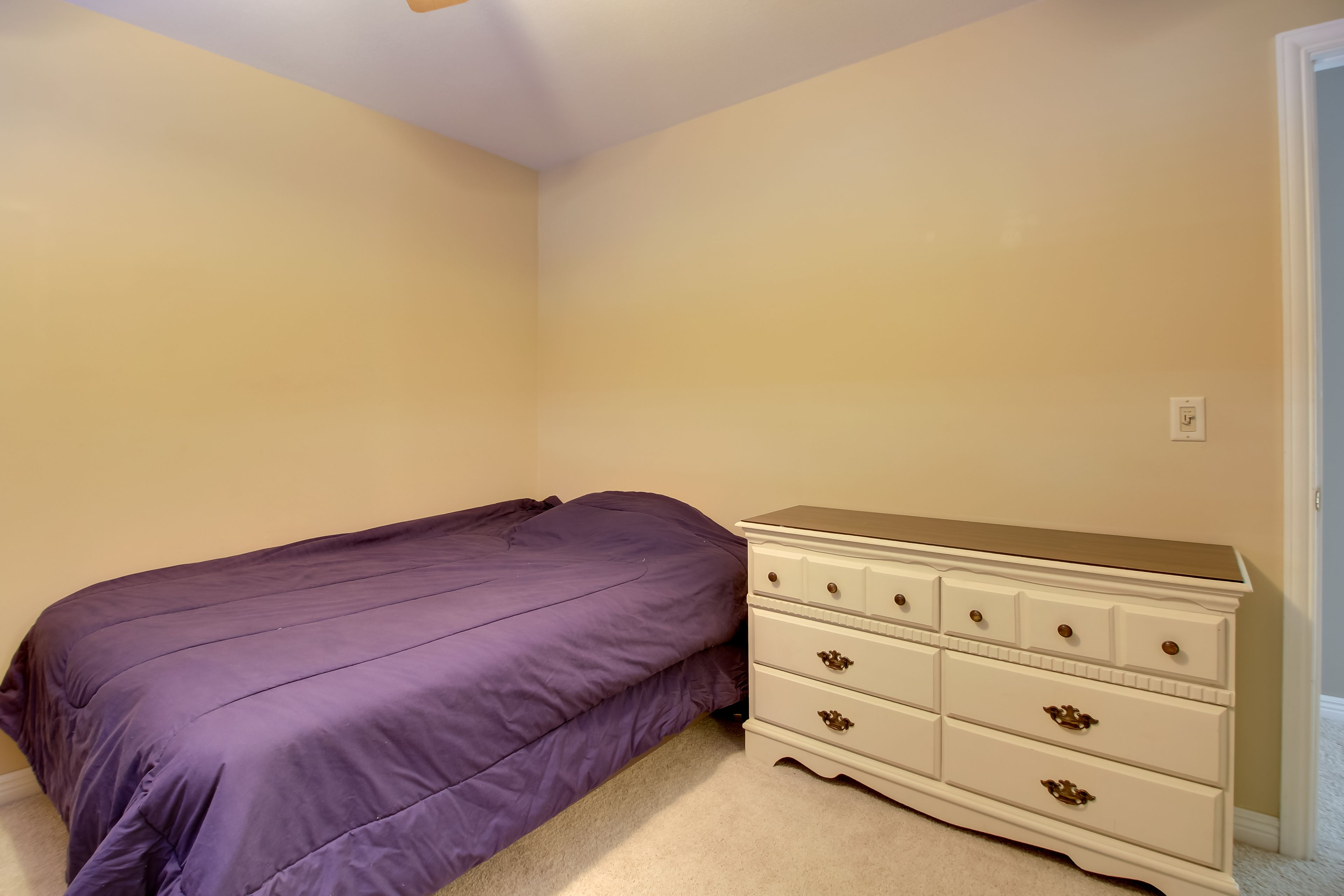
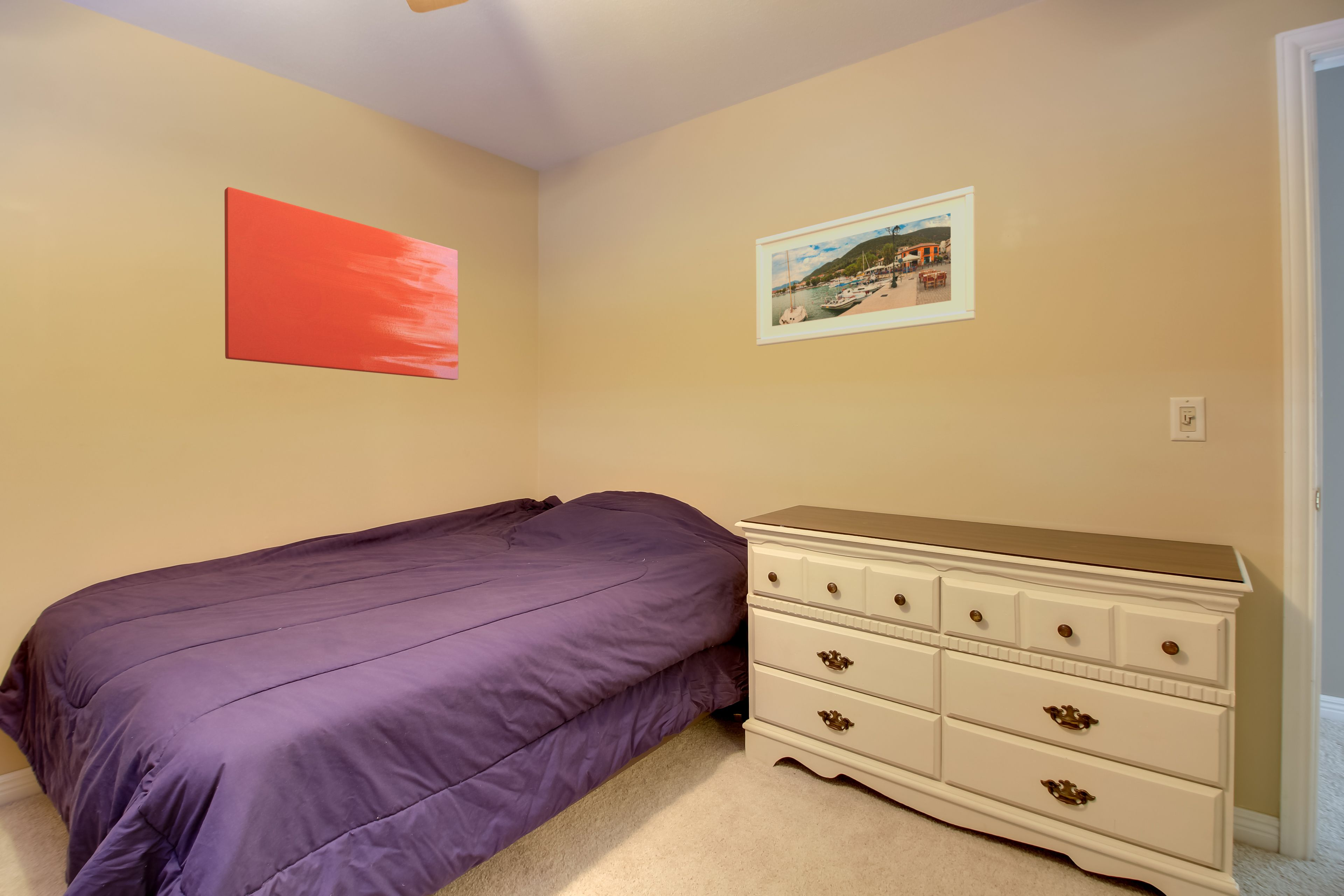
+ wall art (357, 297)
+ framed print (854, 275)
